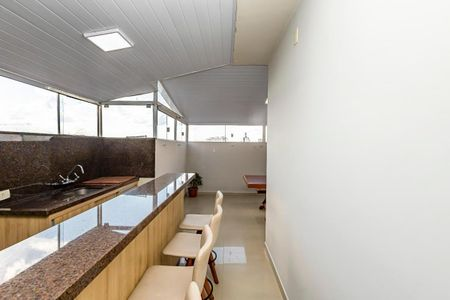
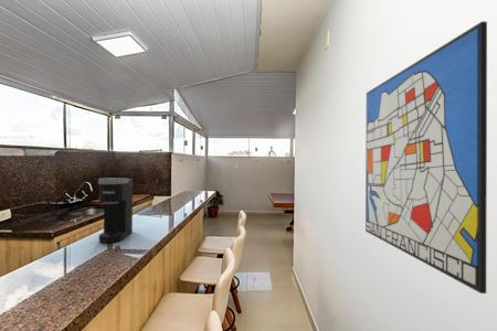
+ wall art (405, 160)
+ coffee maker (116, 206)
